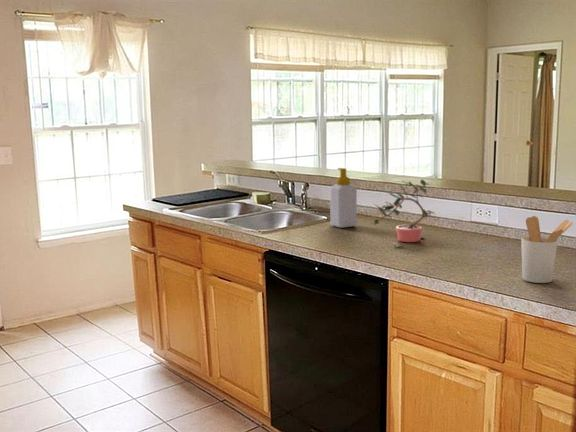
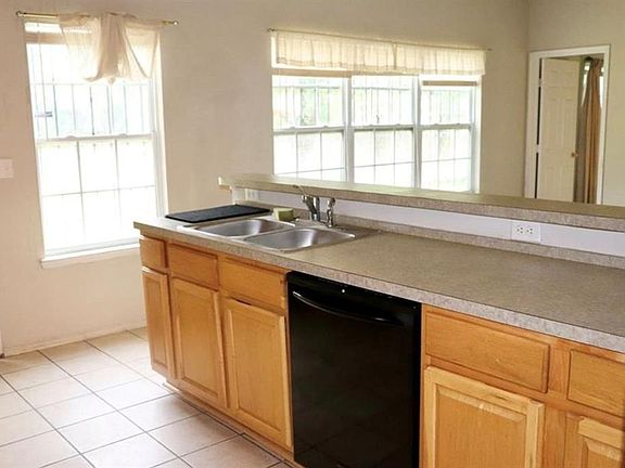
- potted plant (399, 212)
- utensil holder (547, 249)
- soap bottle (343, 197)
